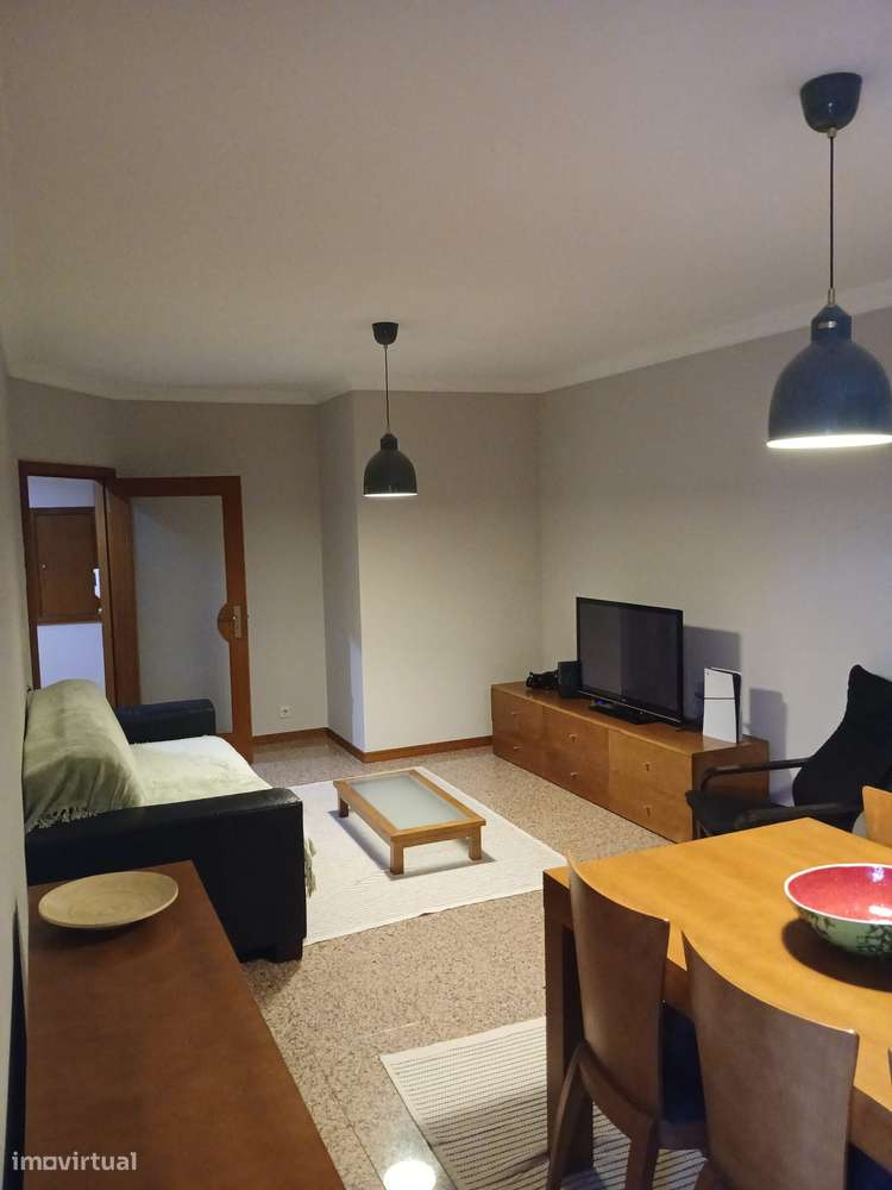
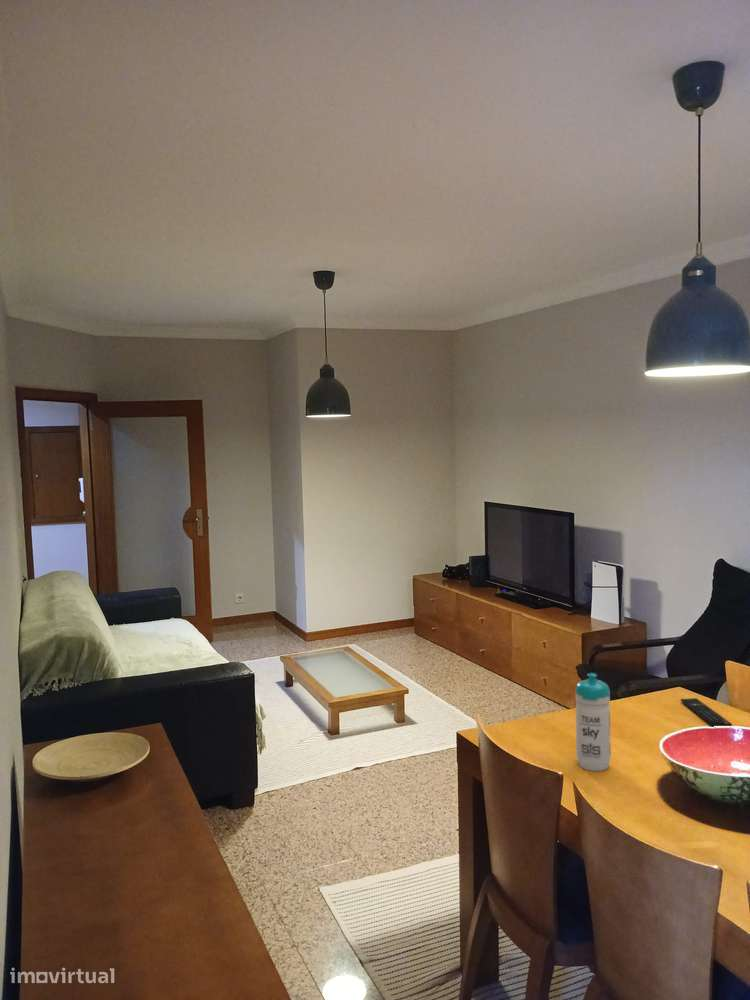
+ water bottle (592, 719)
+ remote control (705, 713)
